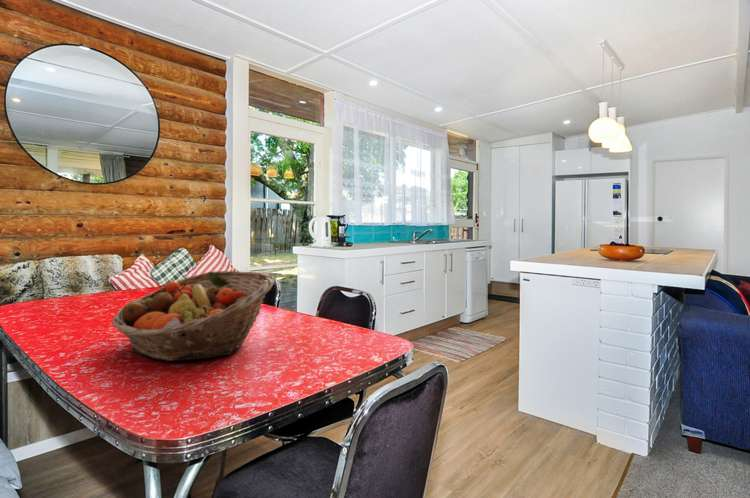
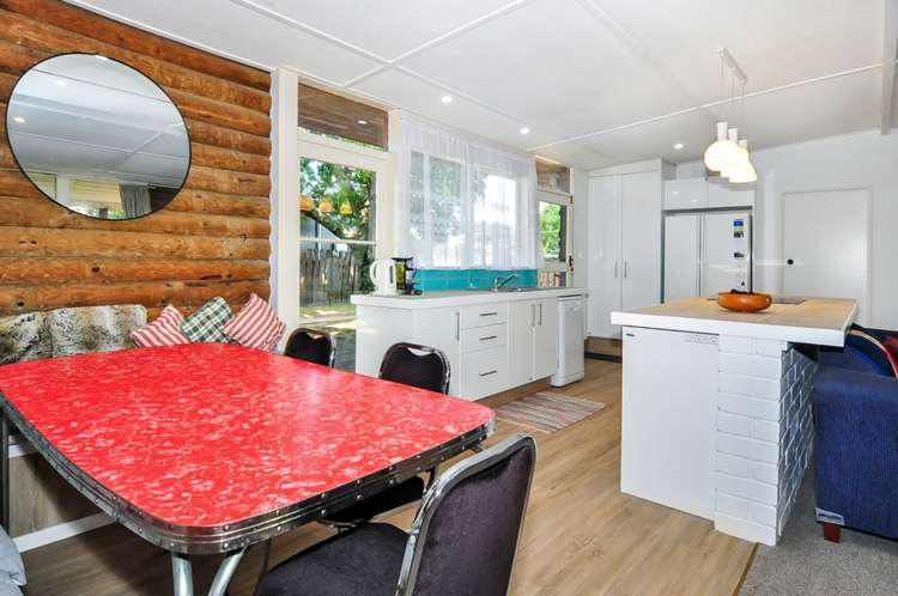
- fruit basket (197, 309)
